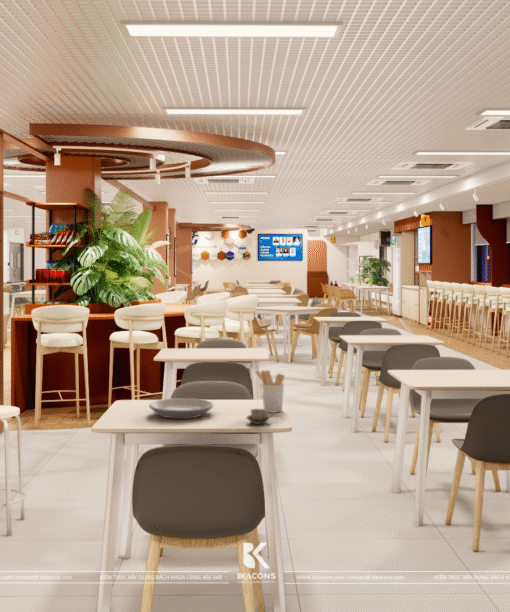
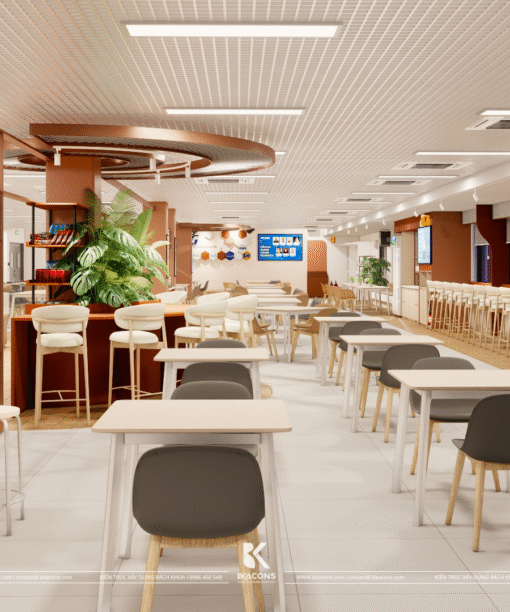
- utensil holder (269, 390)
- cup (258, 416)
- plate (181, 408)
